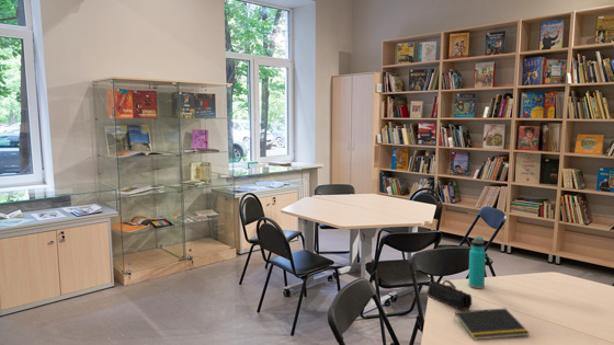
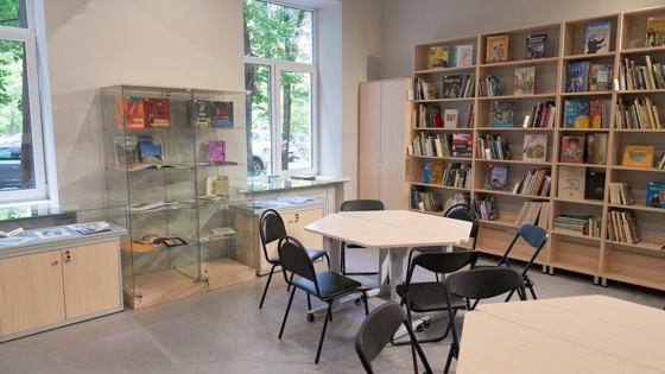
- pencil case (448, 290)
- water bottle (477, 262)
- notepad (490, 323)
